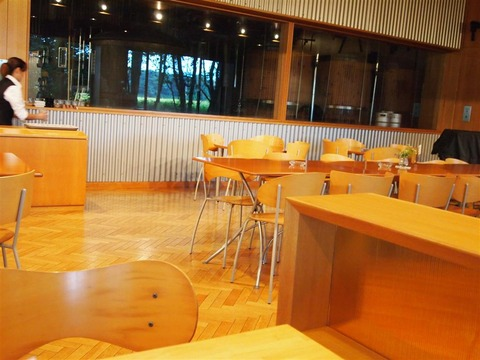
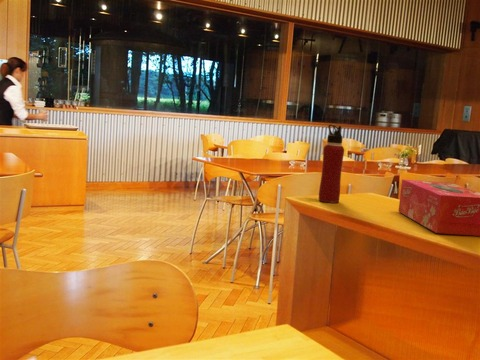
+ tissue box (443, 205)
+ water bottle (332, 163)
